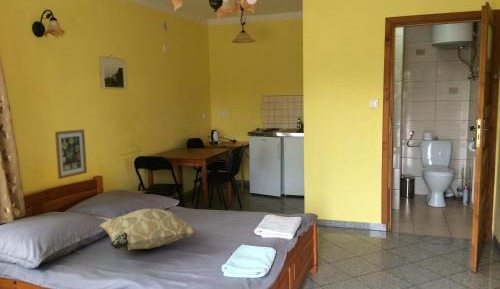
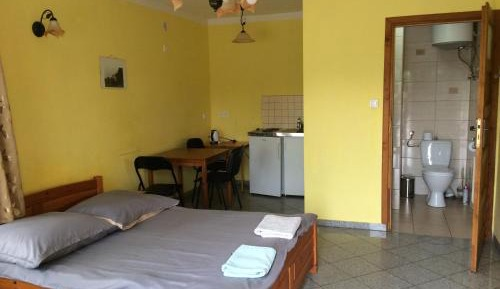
- decorative pillow (146, 228)
- wall art (71, 153)
